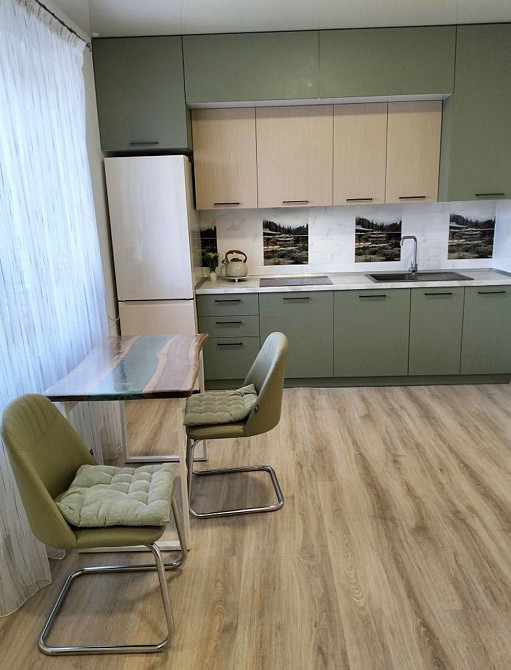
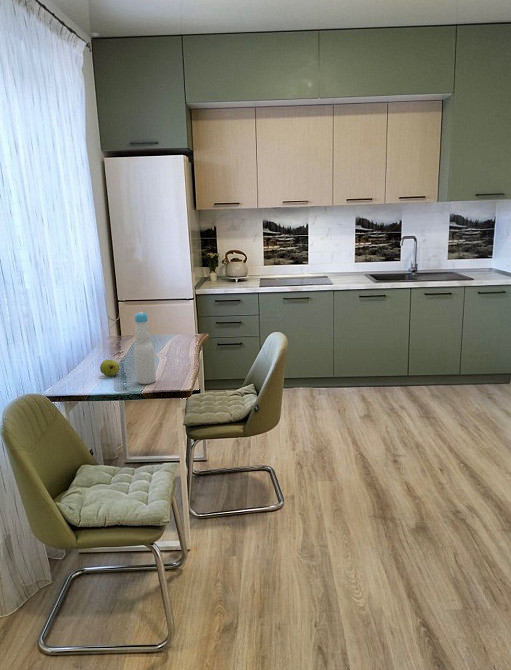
+ bottle (143, 347)
+ fruit (110, 366)
